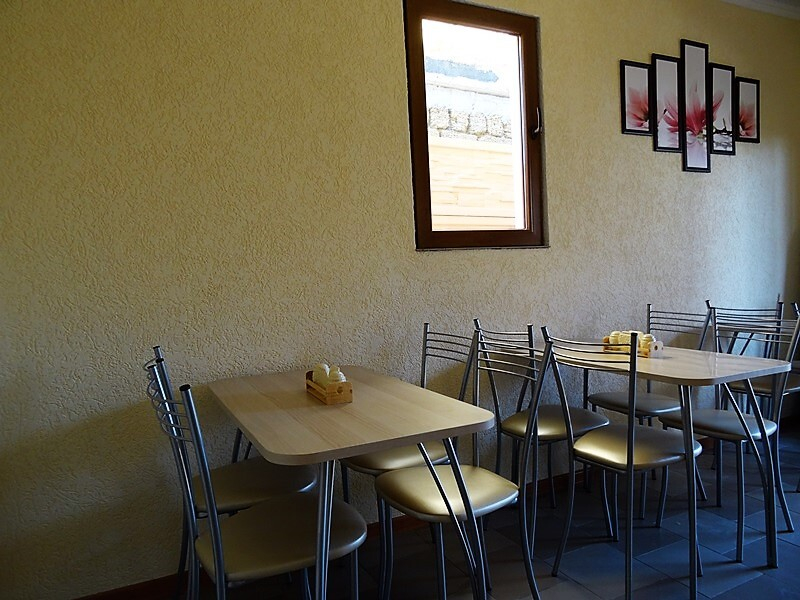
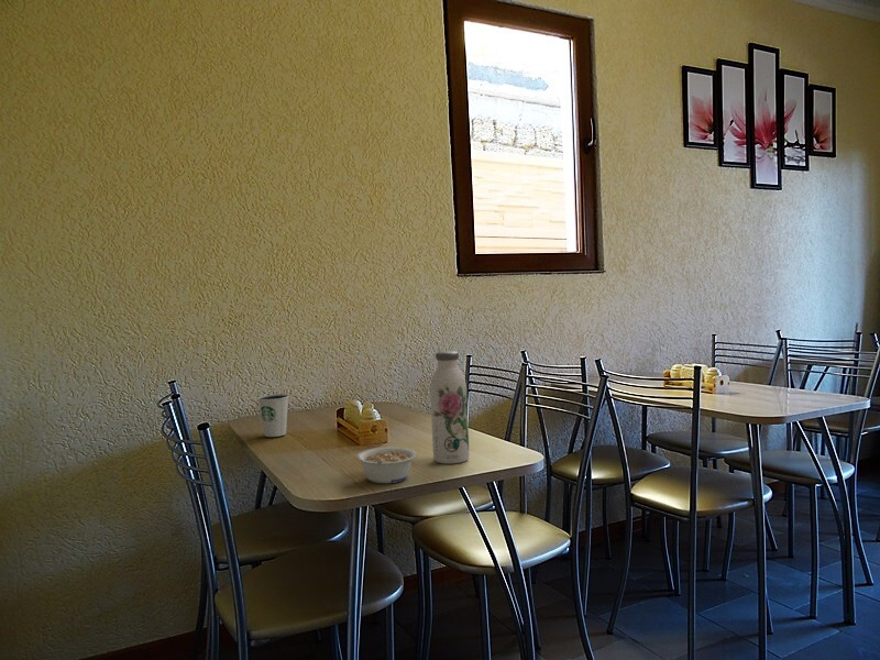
+ legume (387, 464)
+ water bottle (449, 405)
+ dixie cup (274, 416)
